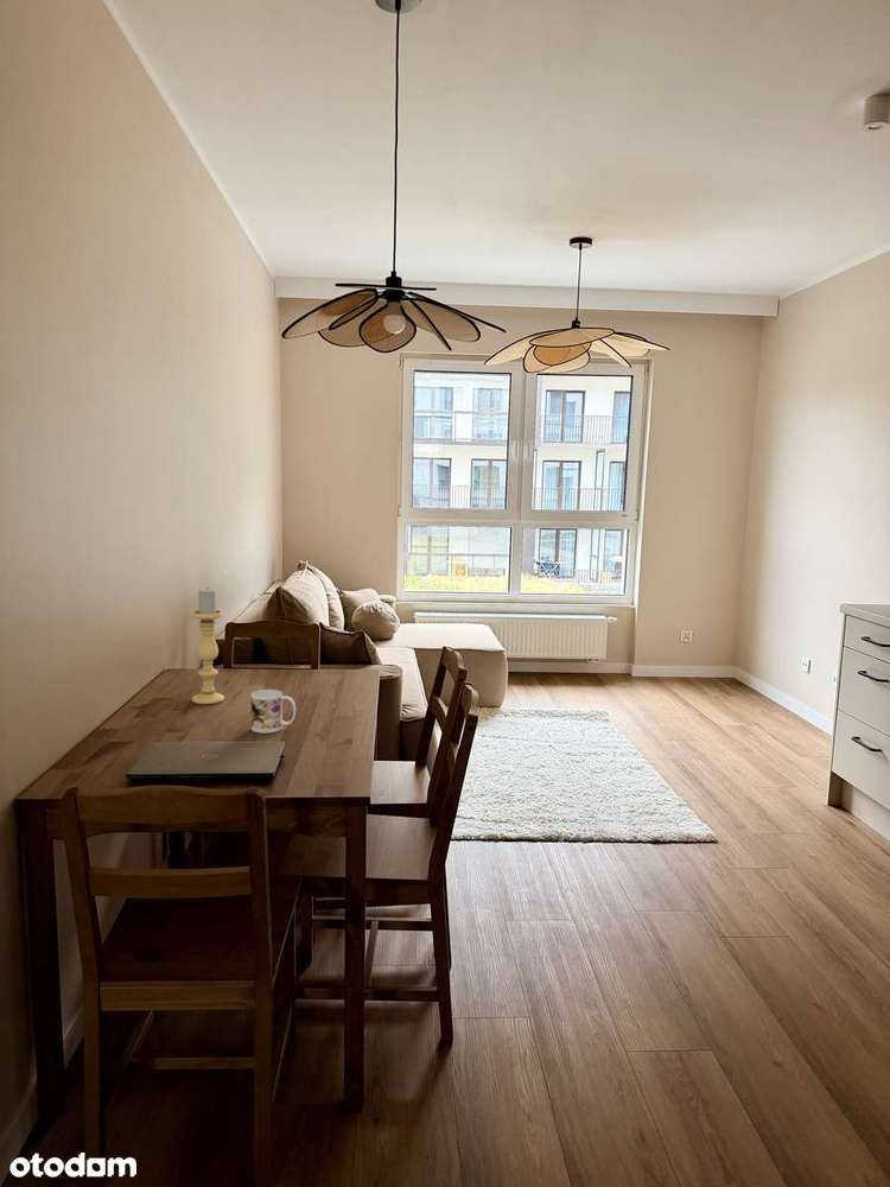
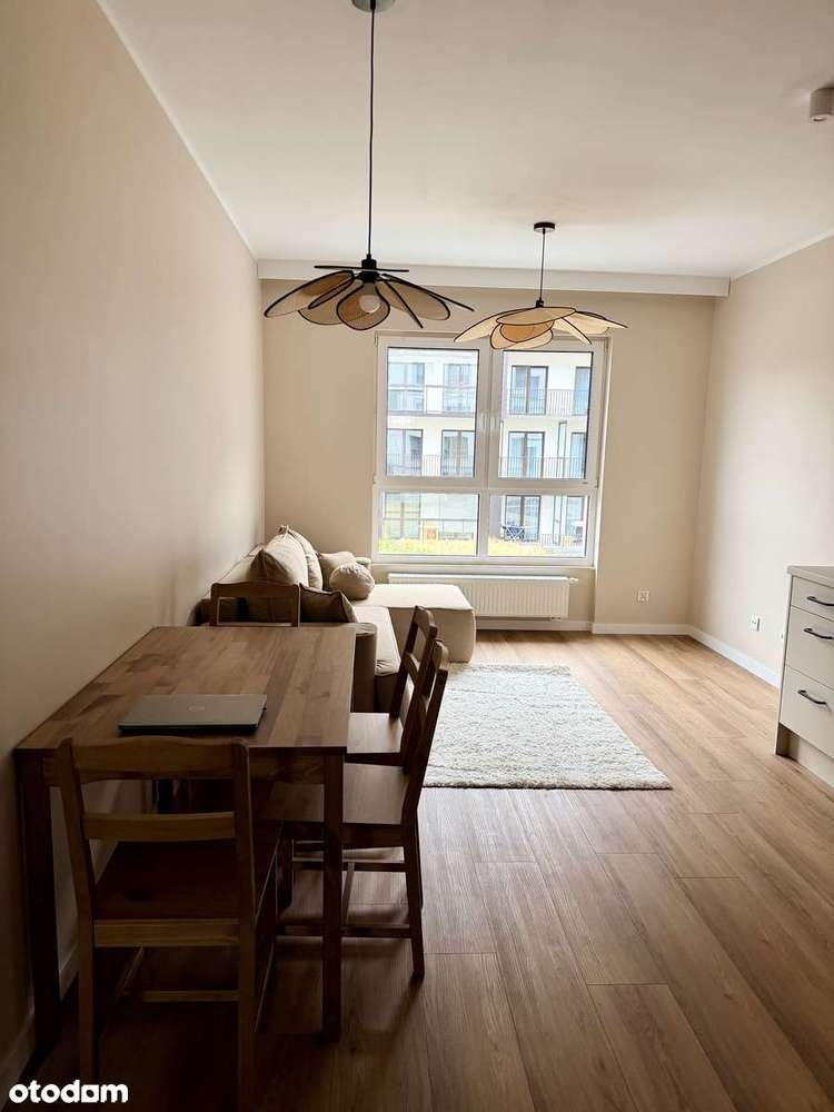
- mug (273, 710)
- candle holder (206, 643)
